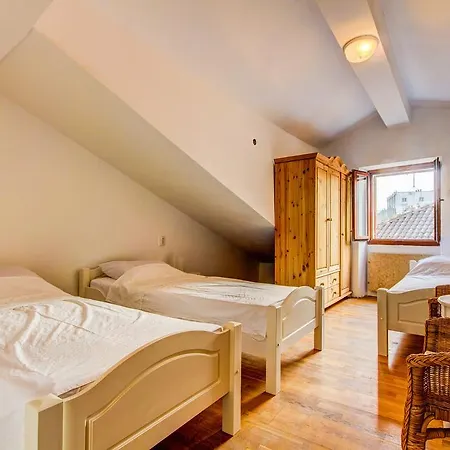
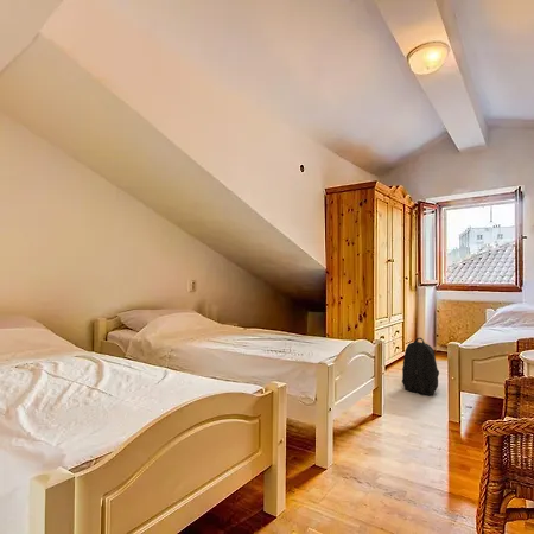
+ backpack (420, 363)
